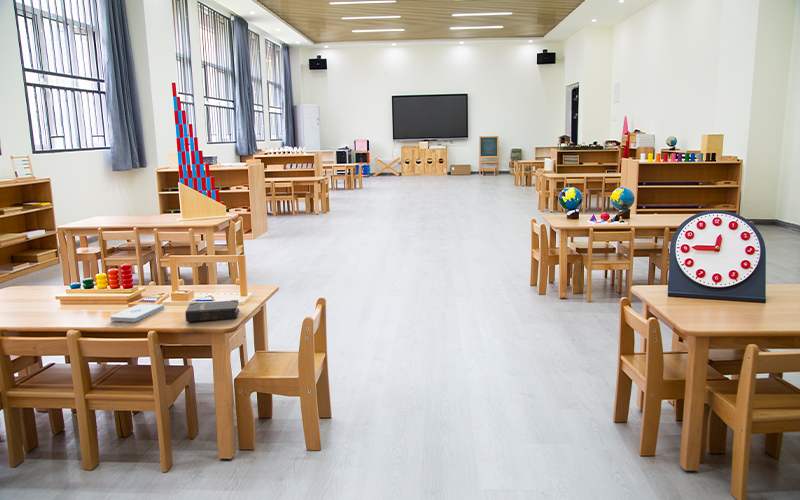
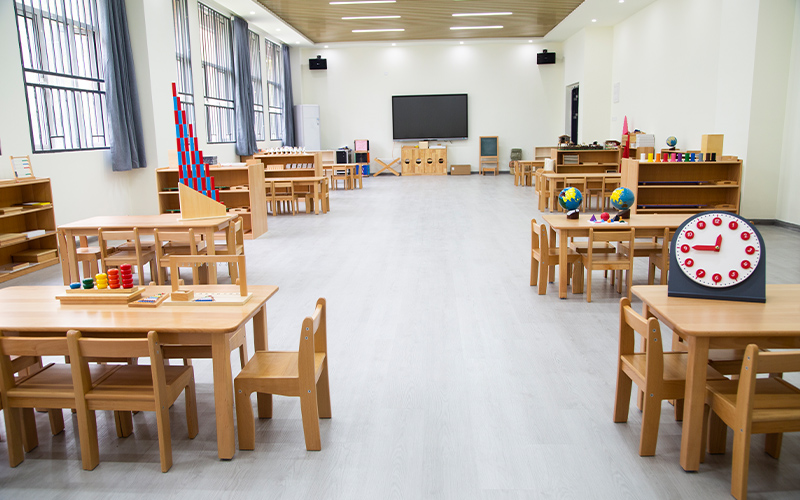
- hardback book (213, 310)
- notepad (137, 312)
